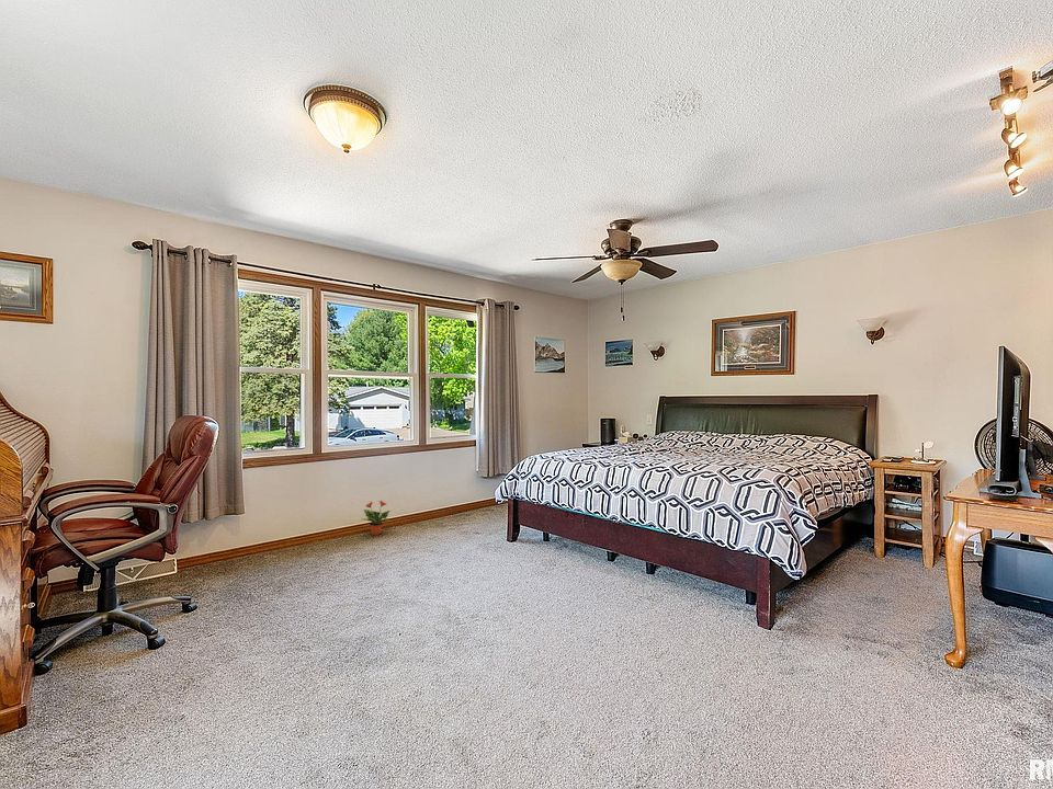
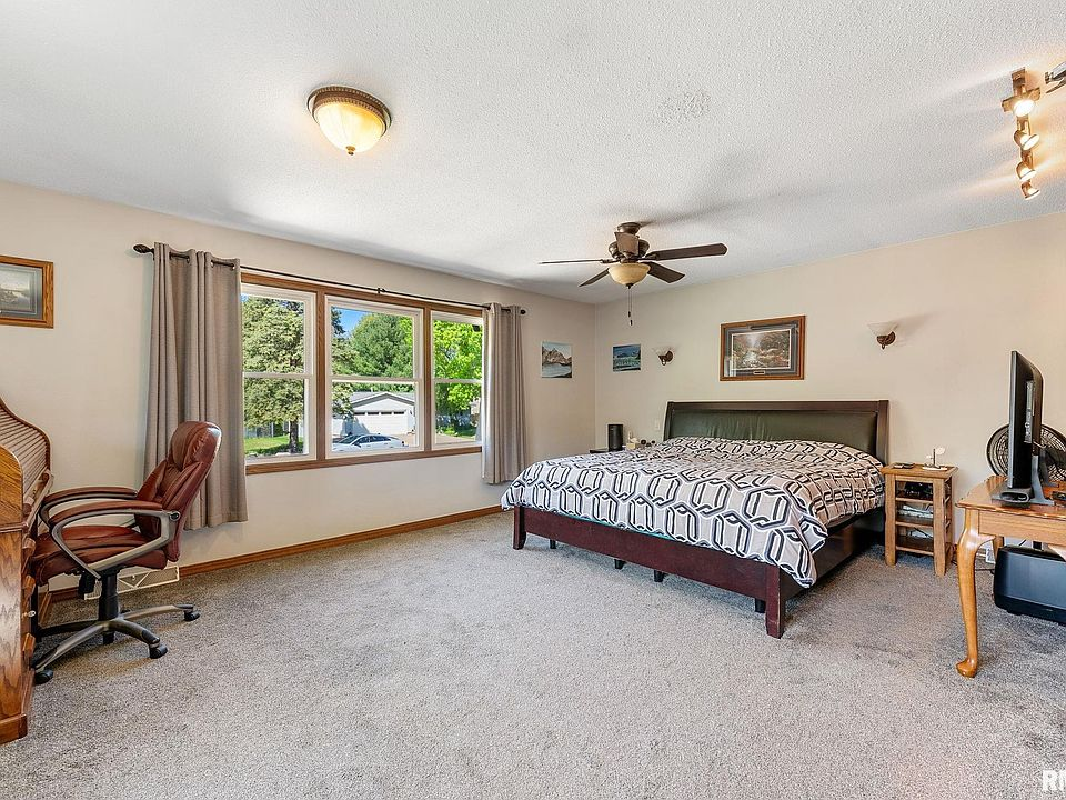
- potted plant (375, 516)
